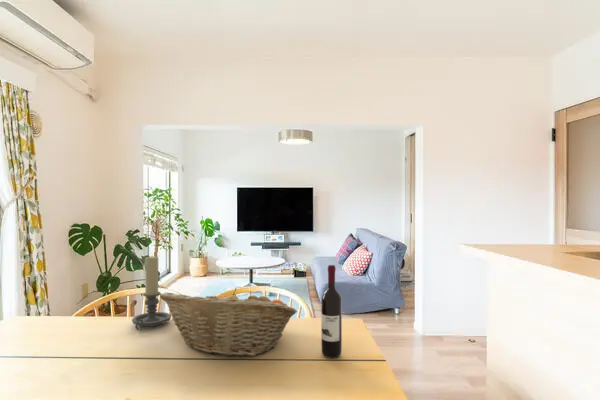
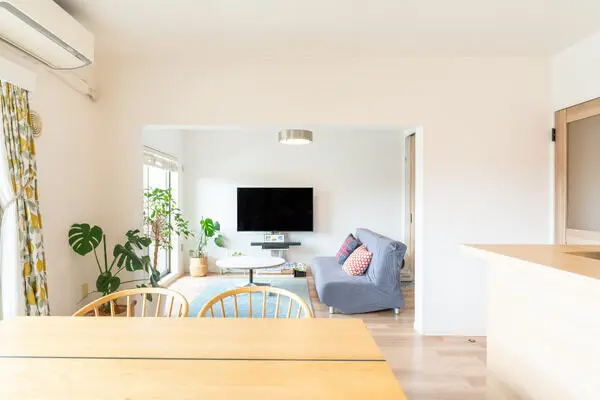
- candle holder (149, 290)
- fruit basket (228, 313)
- wine bottle (331, 310)
